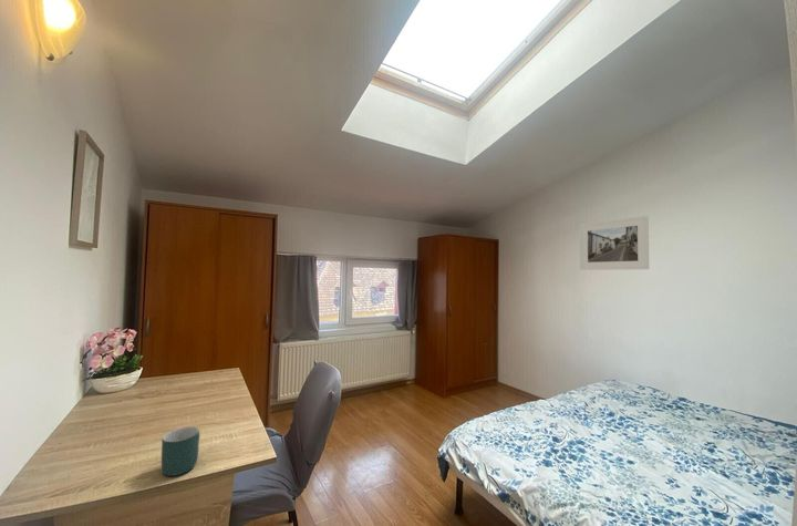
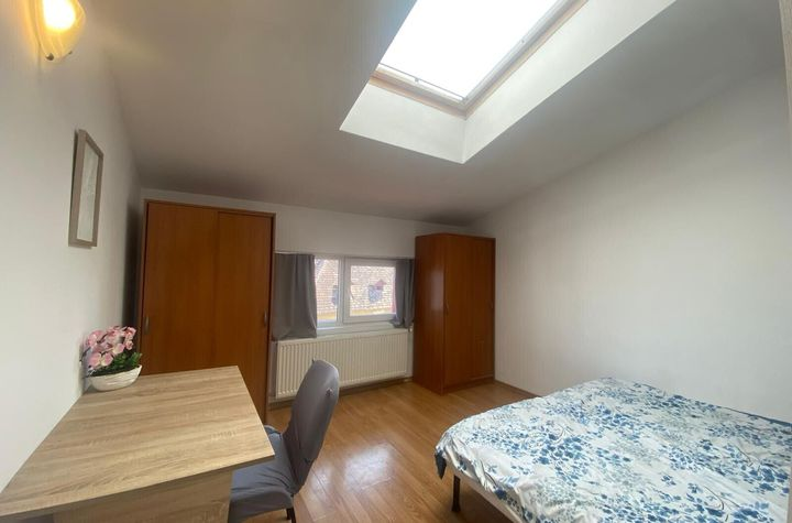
- mug (182, 447)
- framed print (611, 245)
